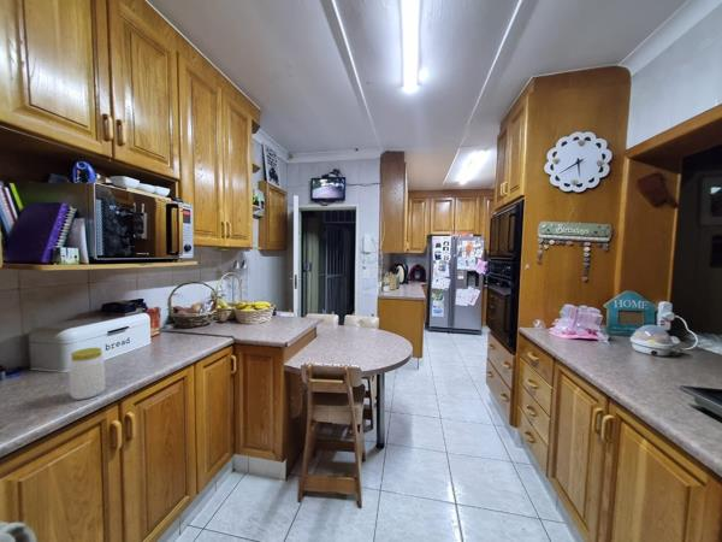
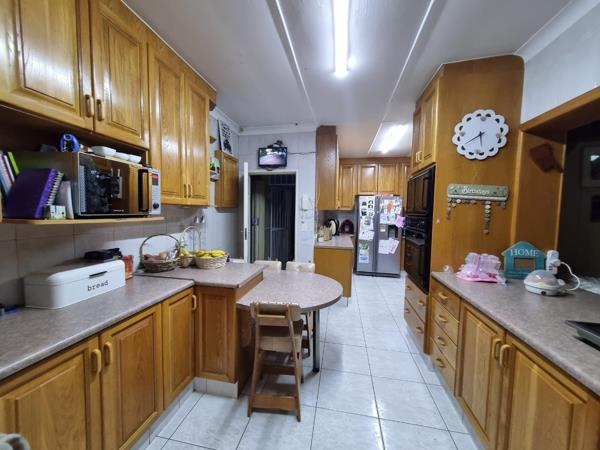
- jar (87, 372)
